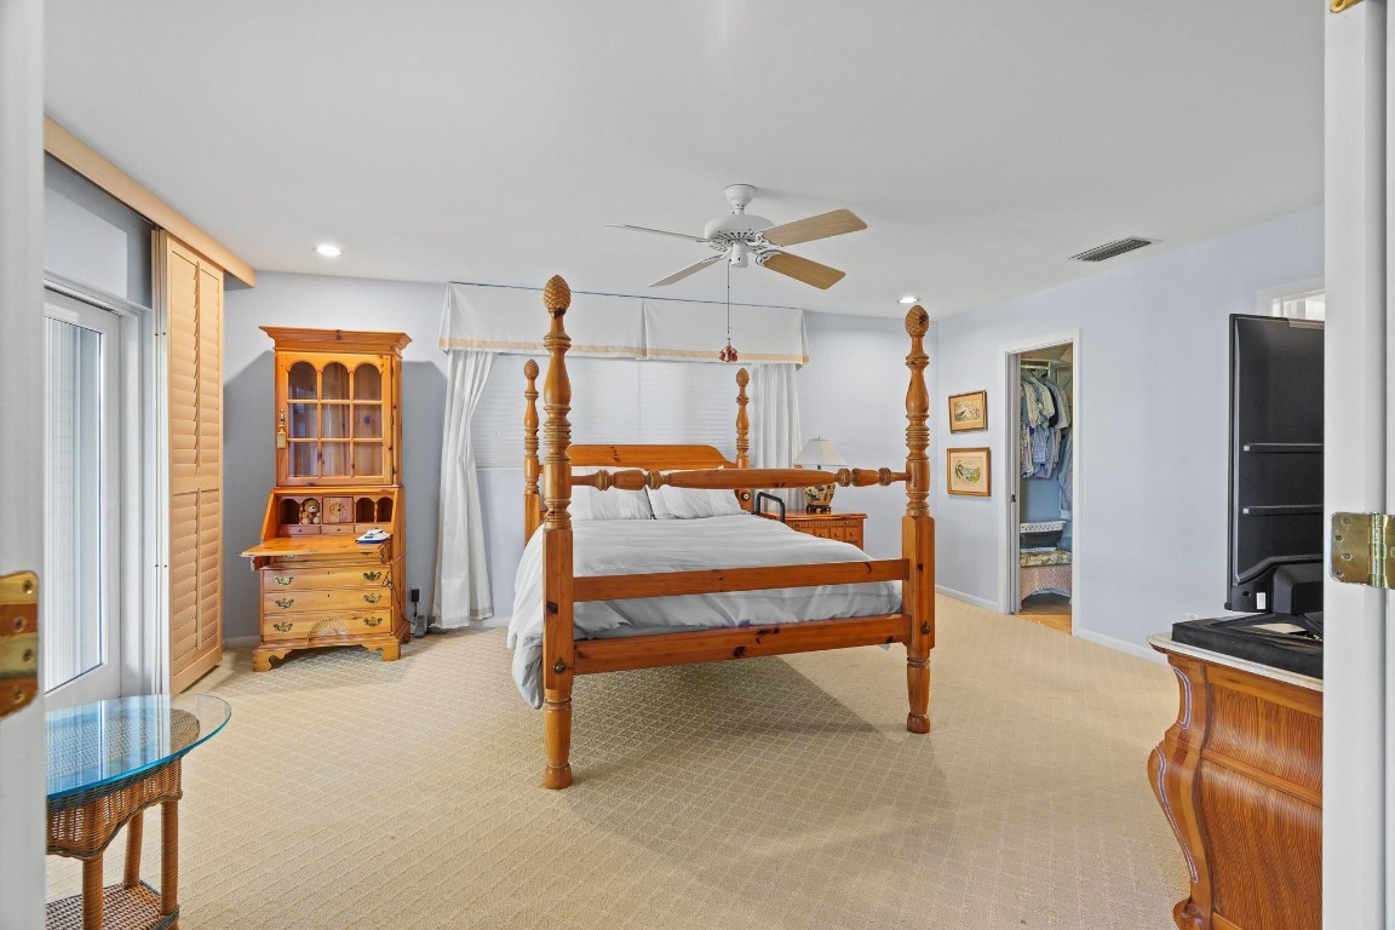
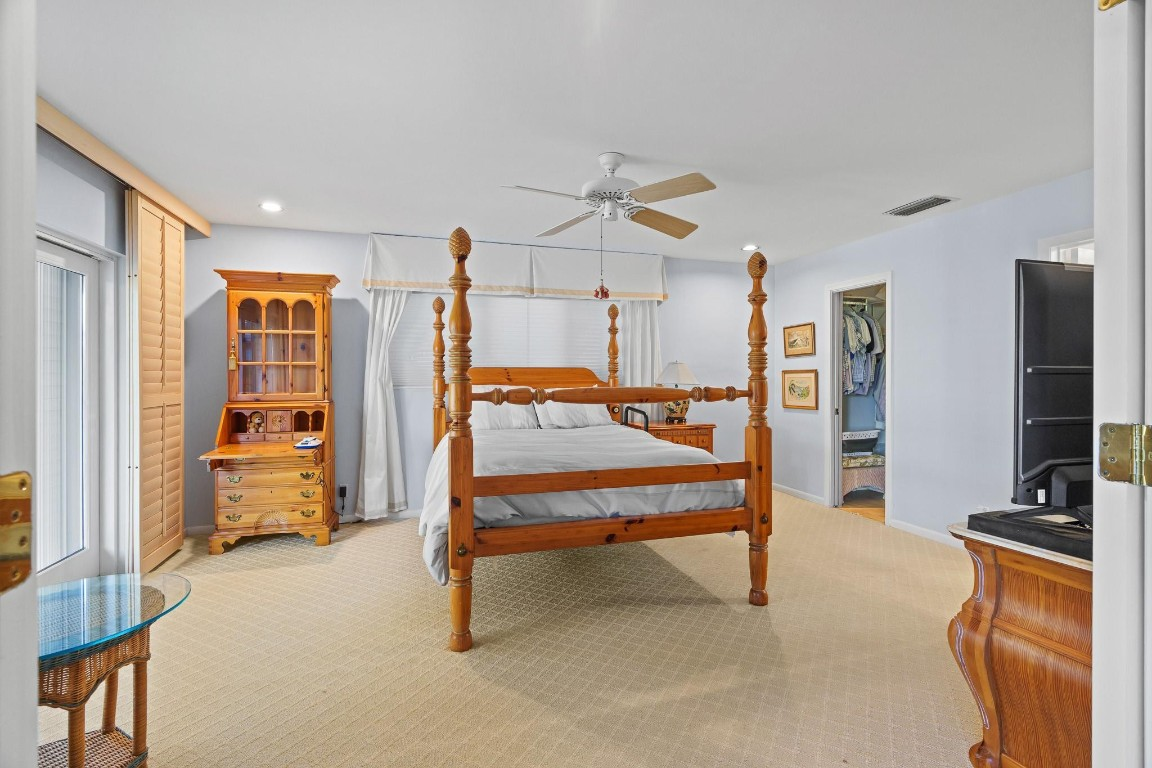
- boots (426, 625)
